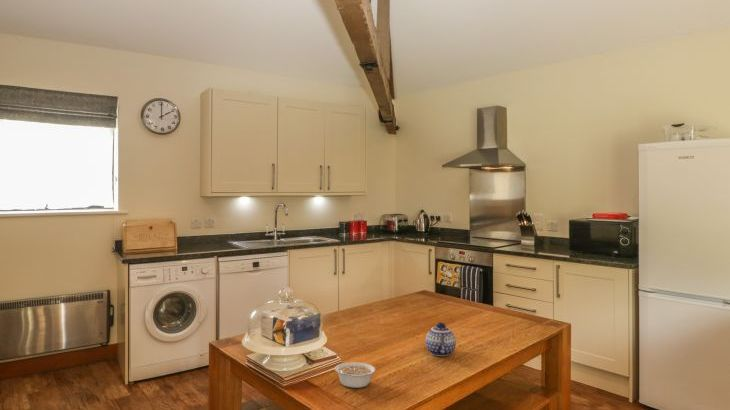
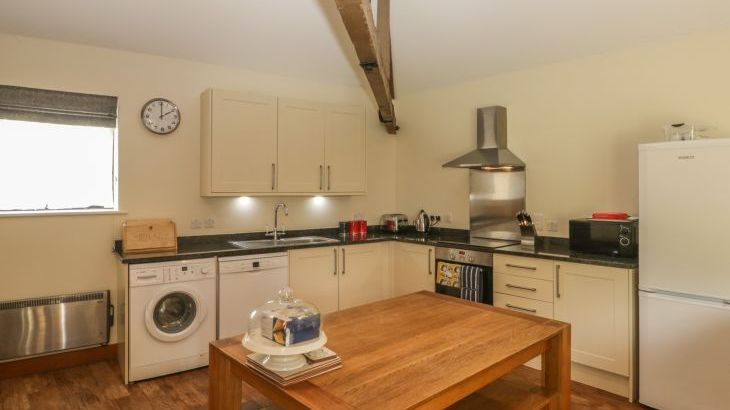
- teapot (440, 337)
- legume (356, 374)
